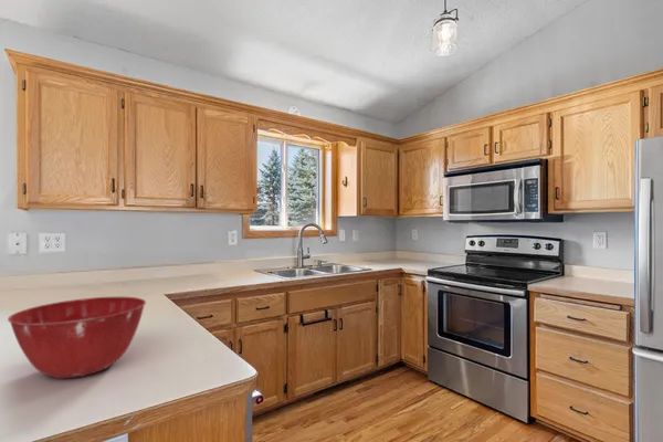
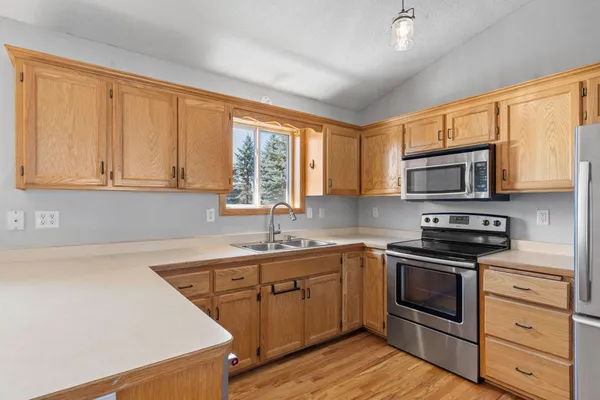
- mixing bowl (83, 336)
